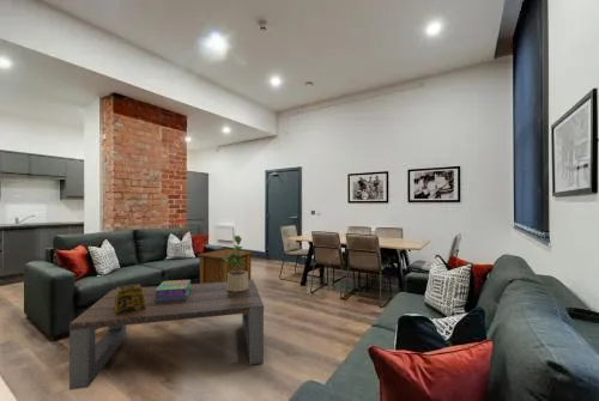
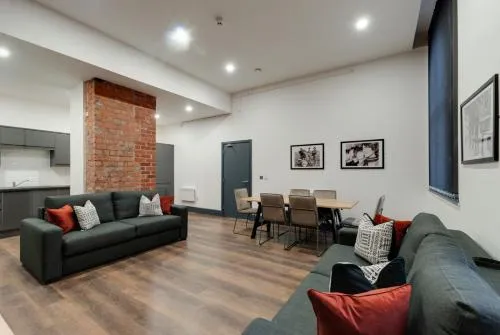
- potted plant (235, 262)
- side table (225, 273)
- stack of books (174, 288)
- decorative box (129, 297)
- coffee table (181, 318)
